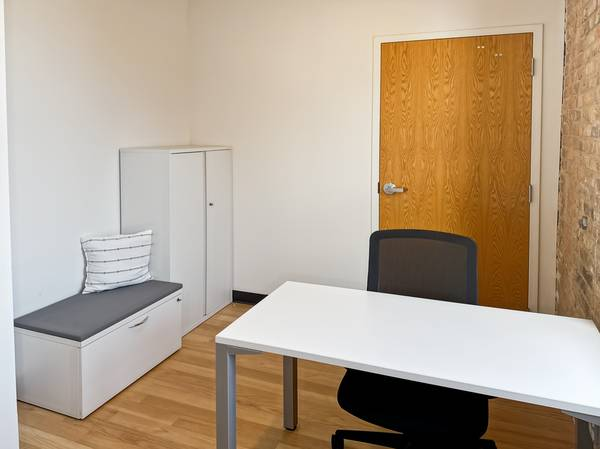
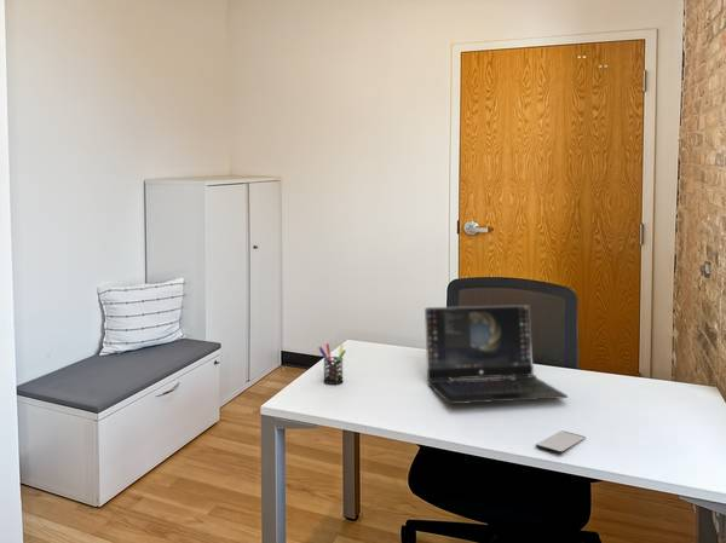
+ pen holder (334, 362)
+ smartphone (560, 441)
+ laptop (492, 352)
